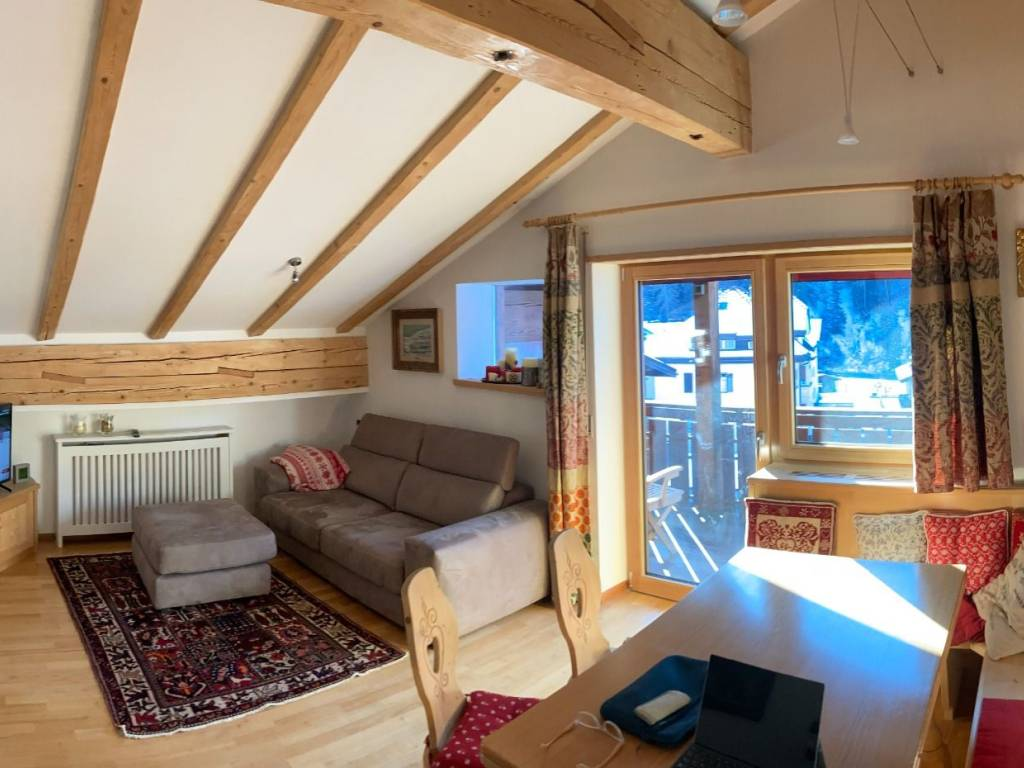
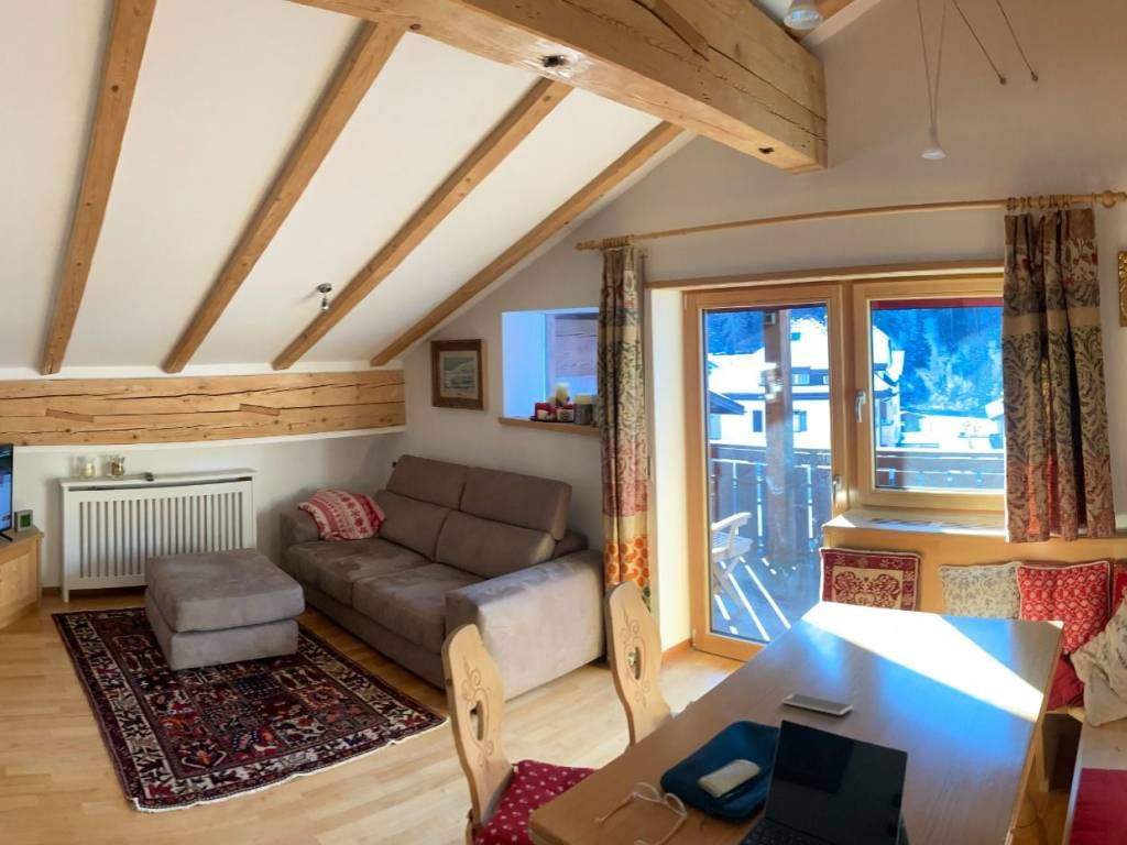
+ smartphone (817, 703)
